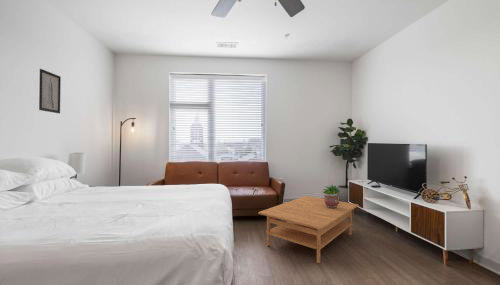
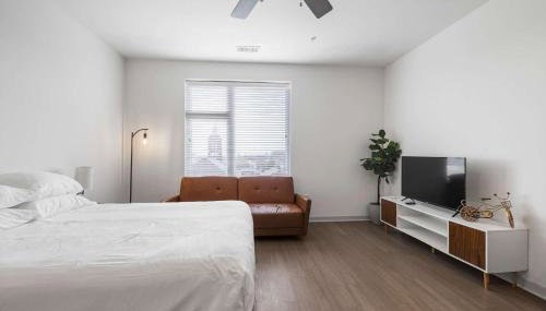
- wall art (50, 92)
- potted plant (330, 195)
- coffee table (311, 223)
